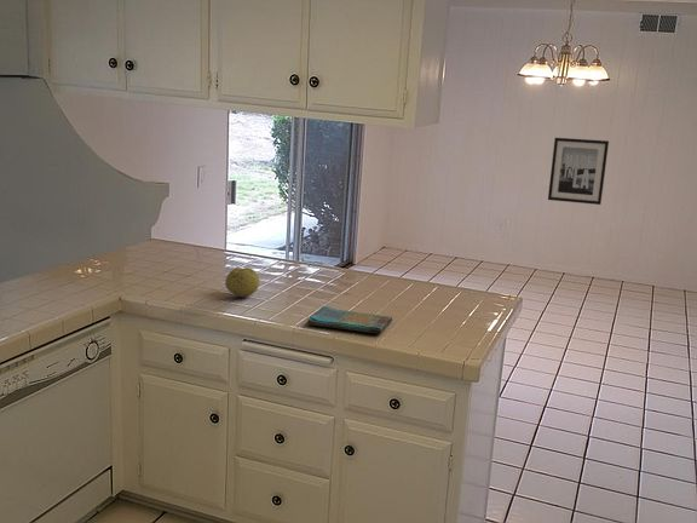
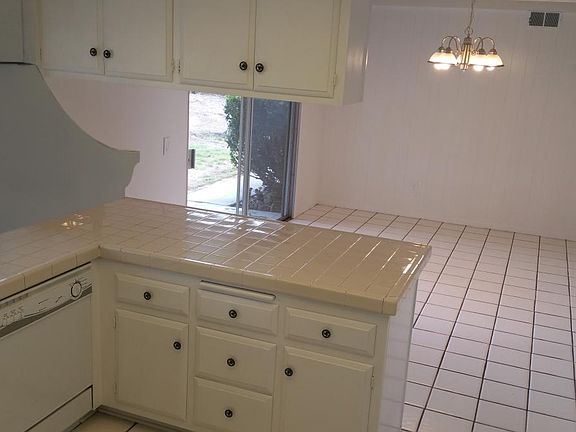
- wall art (577, 171)
- dish towel (350, 318)
- fruit (242, 282)
